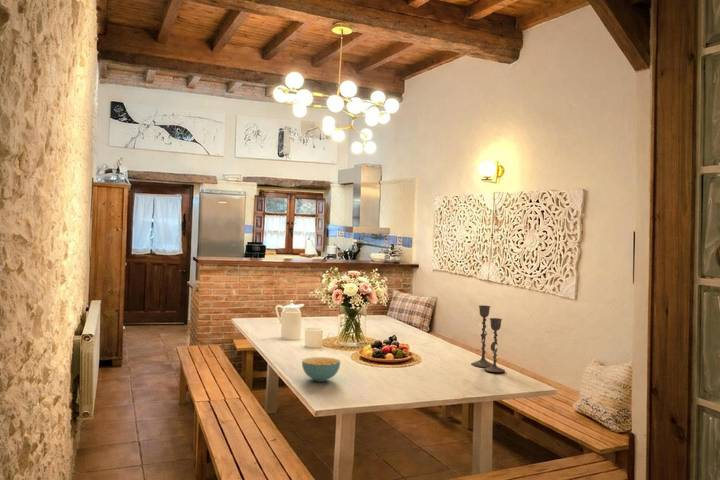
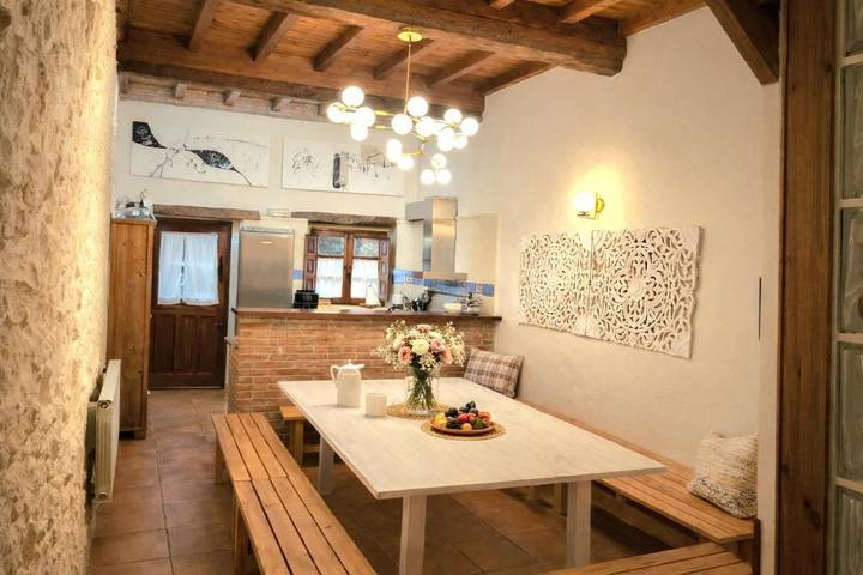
- candlestick (485, 337)
- cereal bowl (320, 370)
